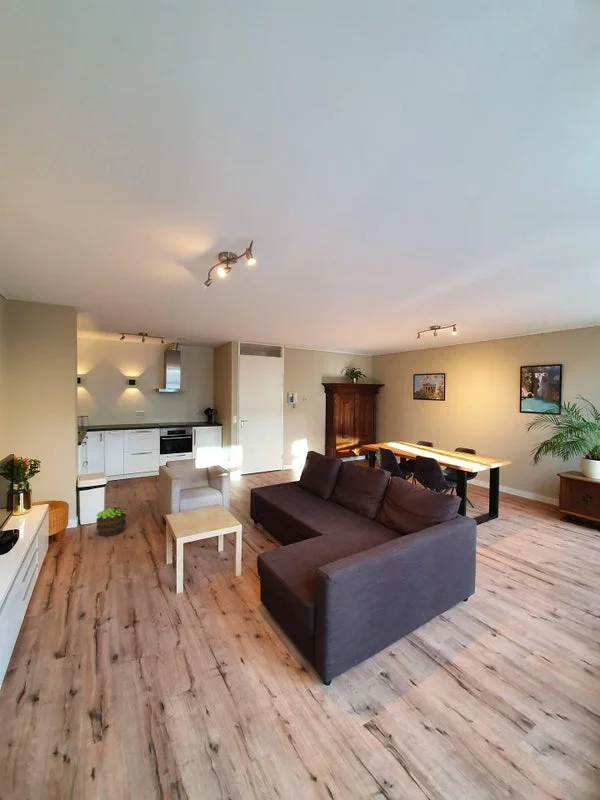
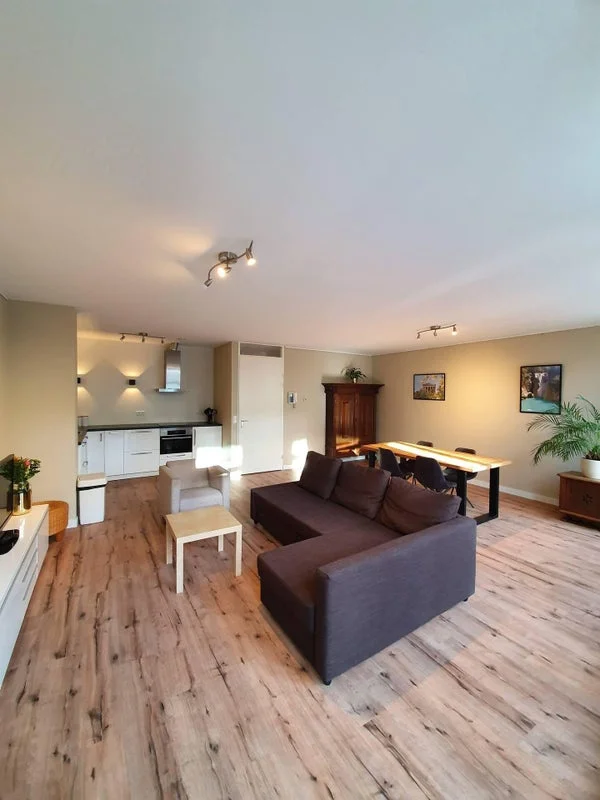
- potted plant (111, 519)
